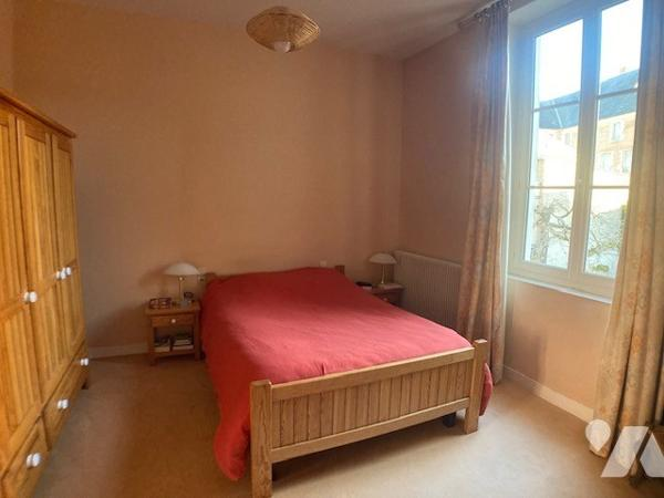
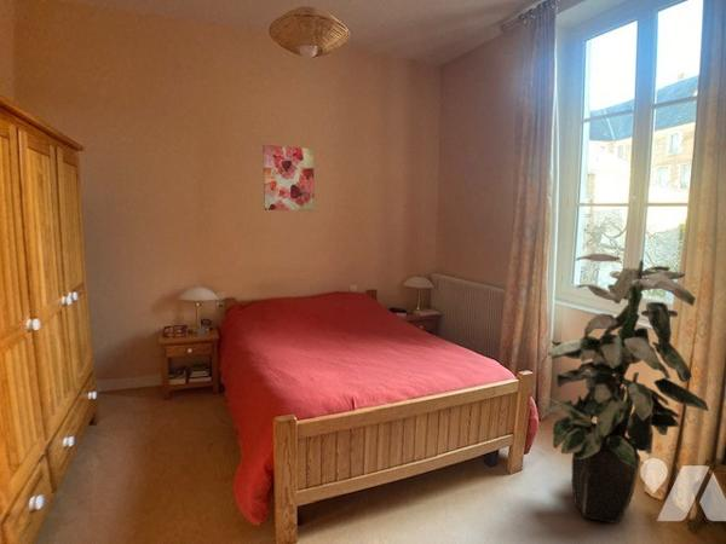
+ wall art (289, 179)
+ indoor plant (610, 384)
